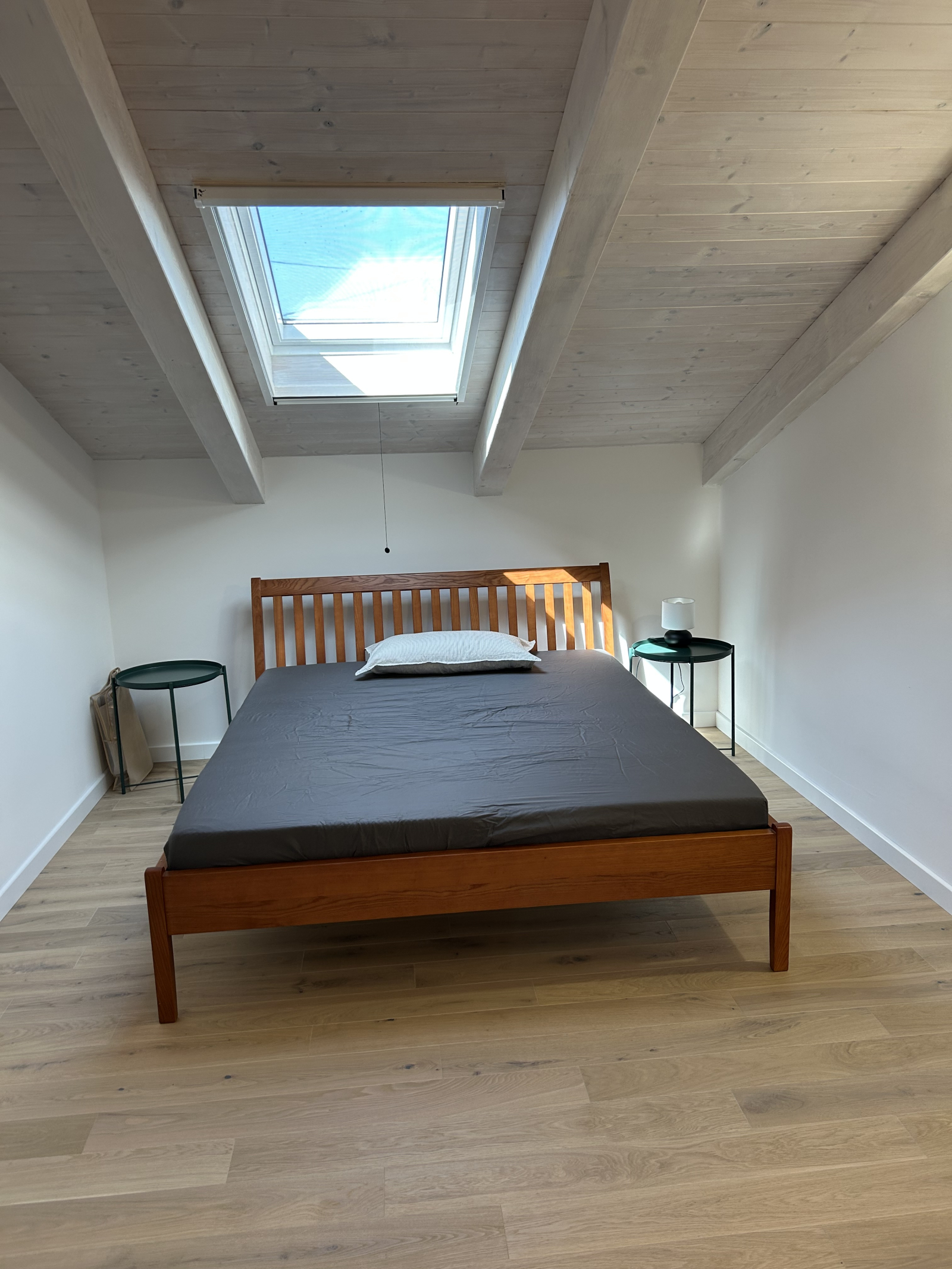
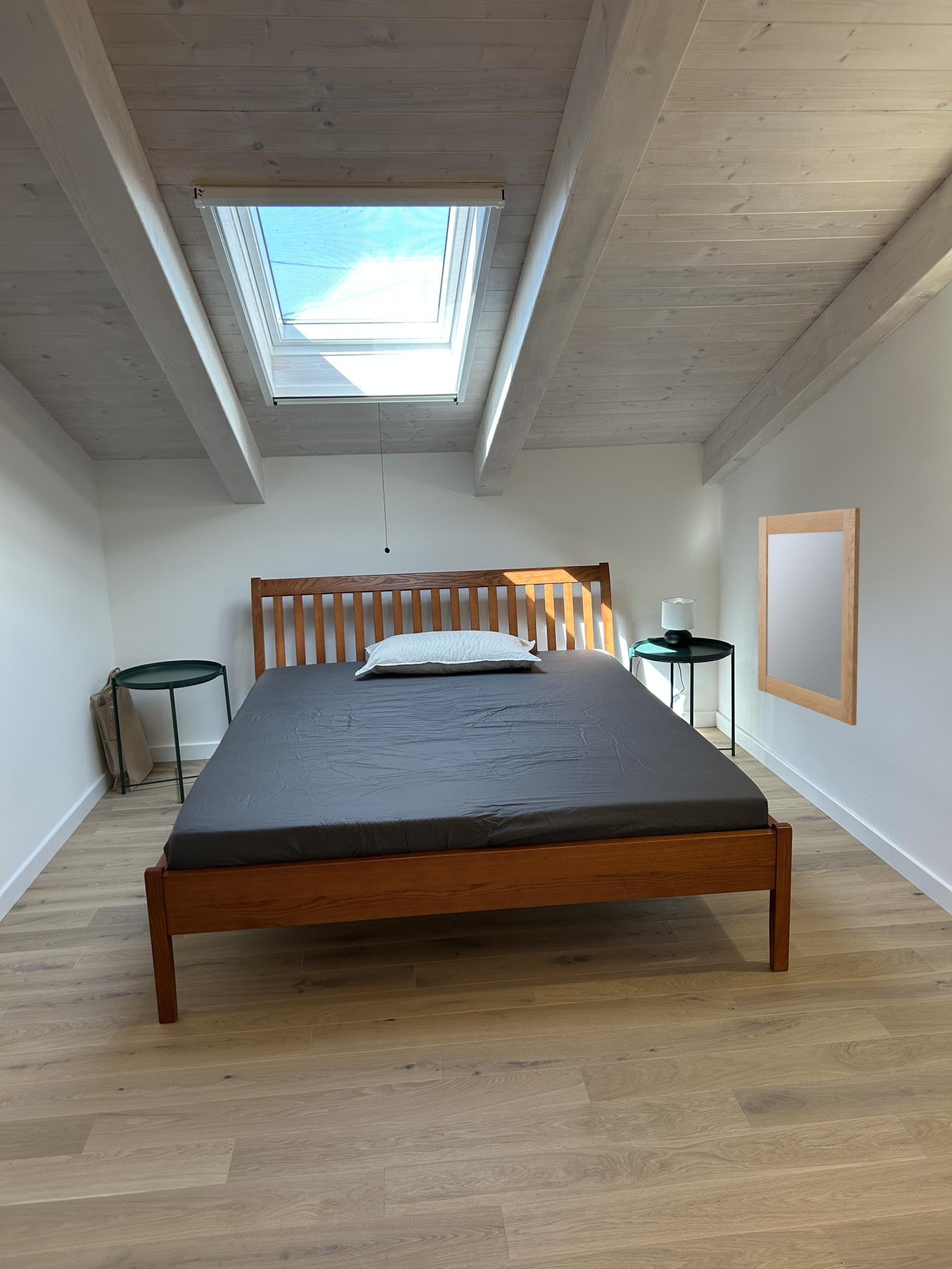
+ home mirror (803, 610)
